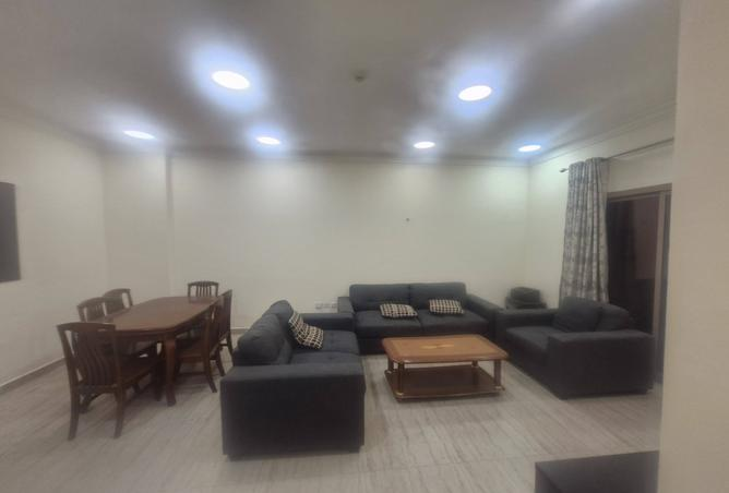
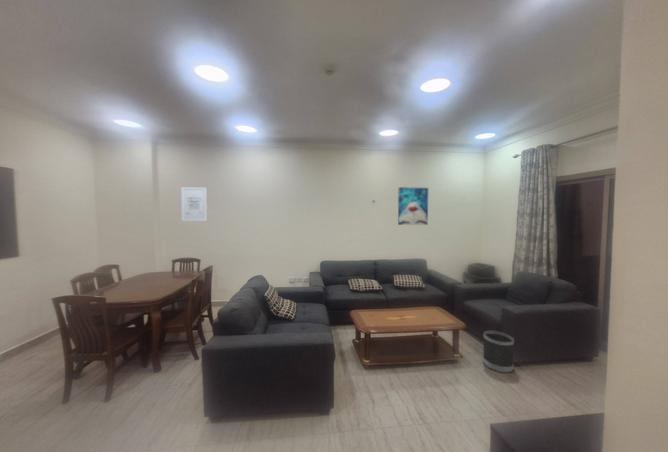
+ wall art (413, 206)
+ wall art (193, 204)
+ wastebasket (498, 350)
